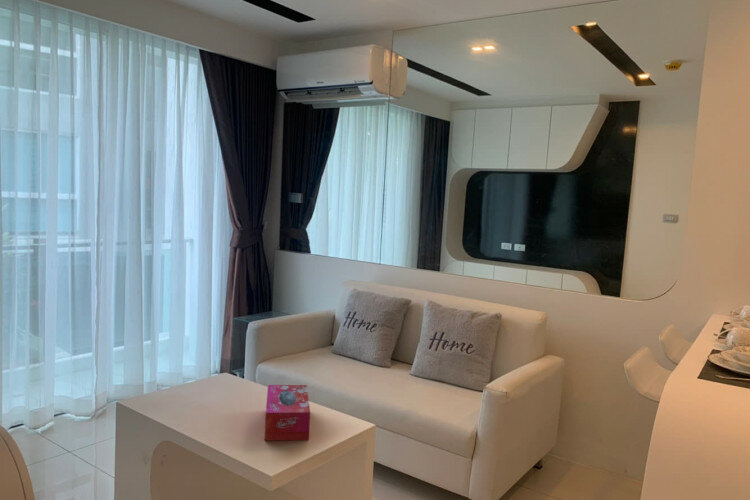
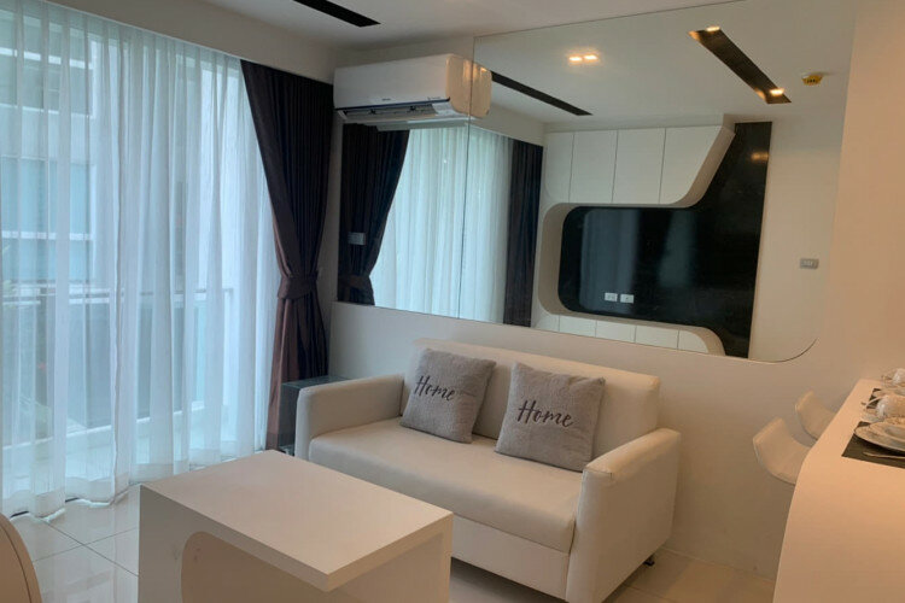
- tissue box (287, 410)
